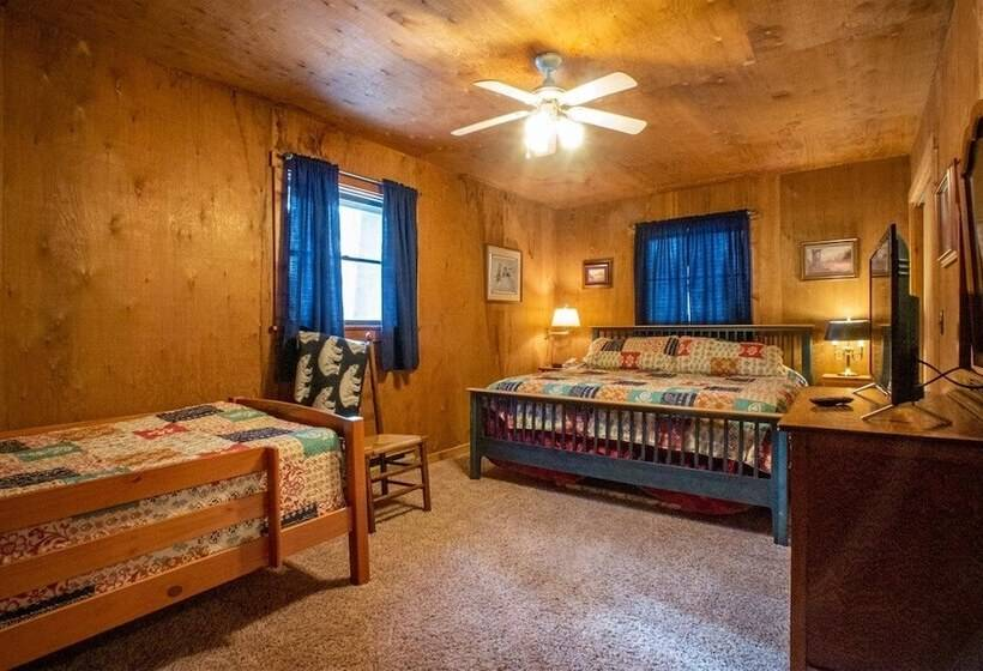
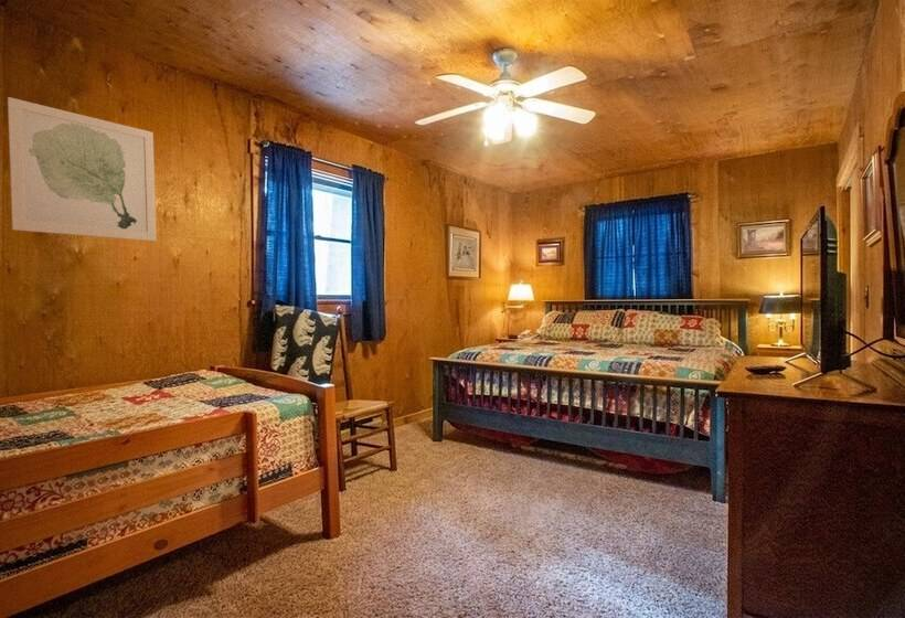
+ wall art (88, 175)
